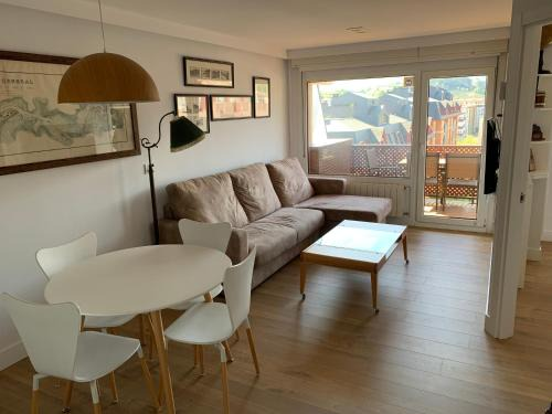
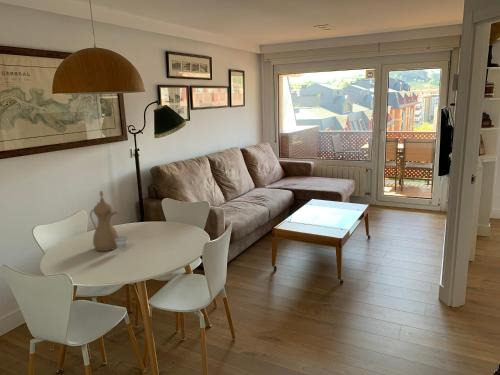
+ teapot (106, 220)
